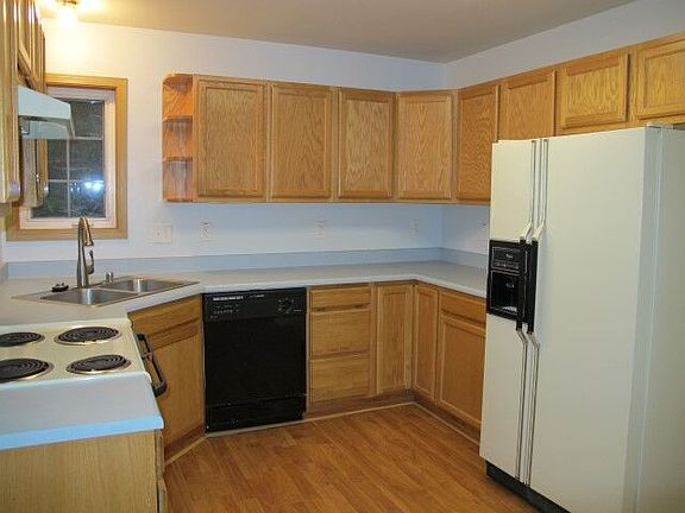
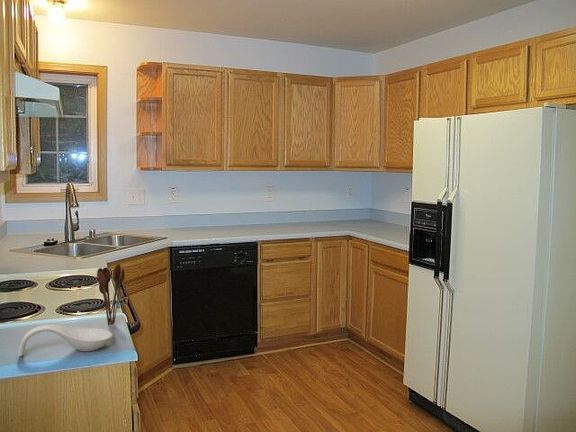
+ spoon rest (67, 337)
+ utensil holder (108, 294)
